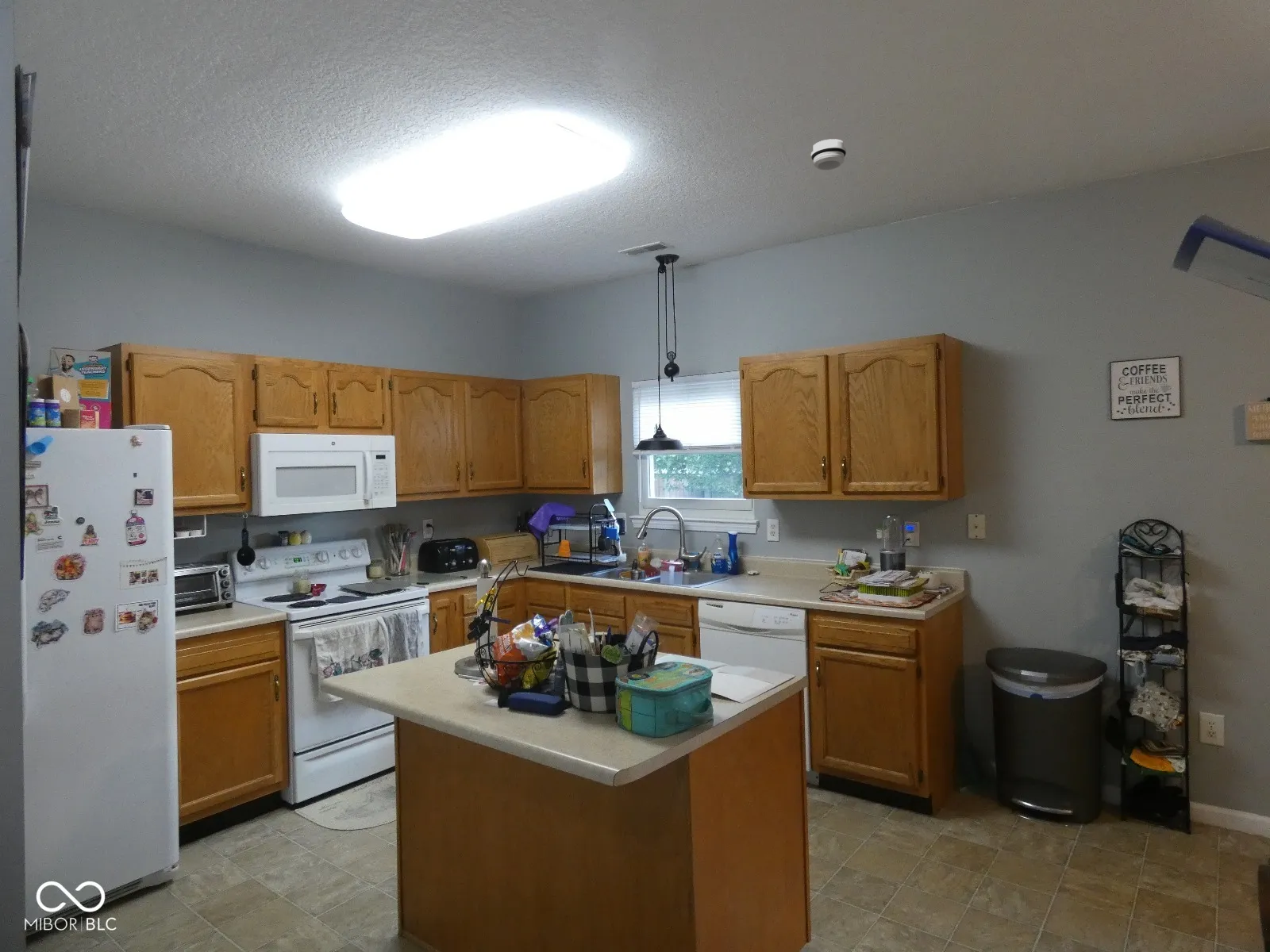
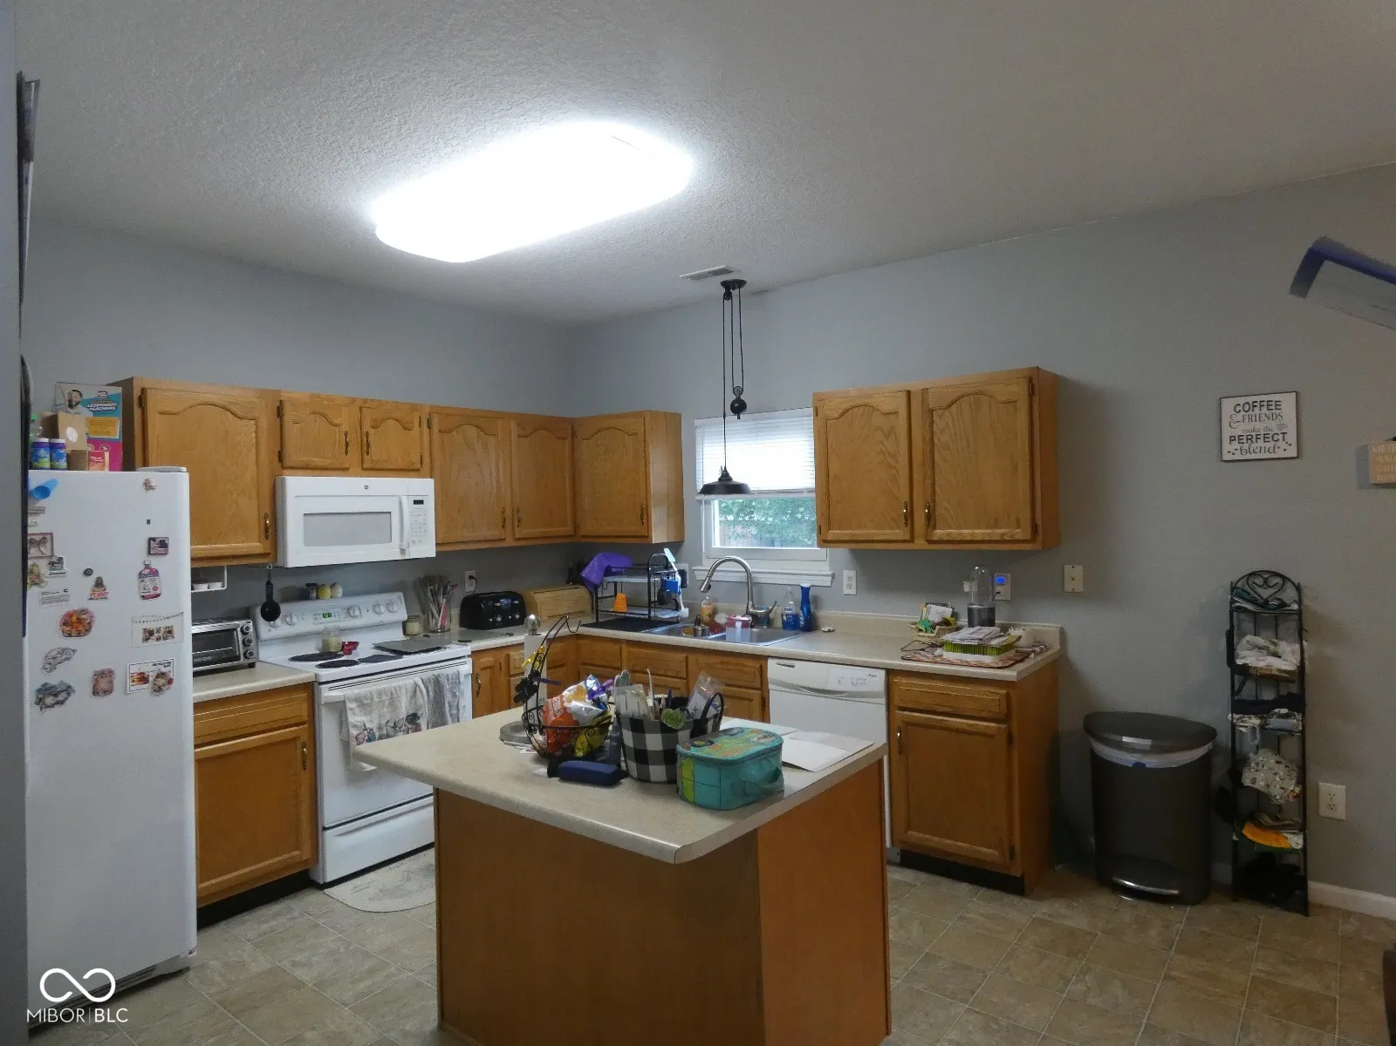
- smoke detector (828, 155)
